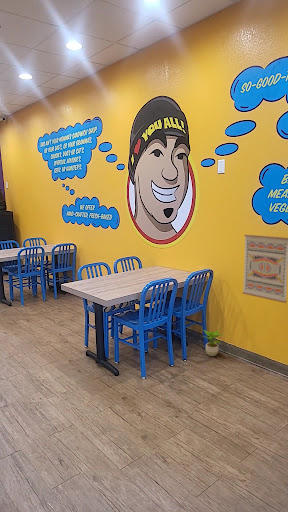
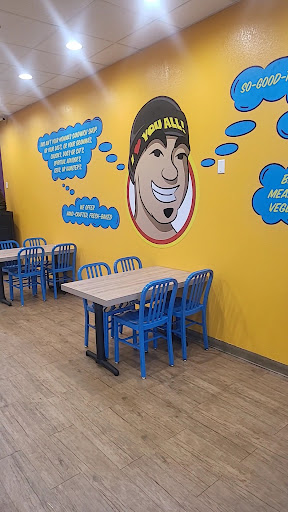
- potted plant (213, 341)
- wall art (264, 267)
